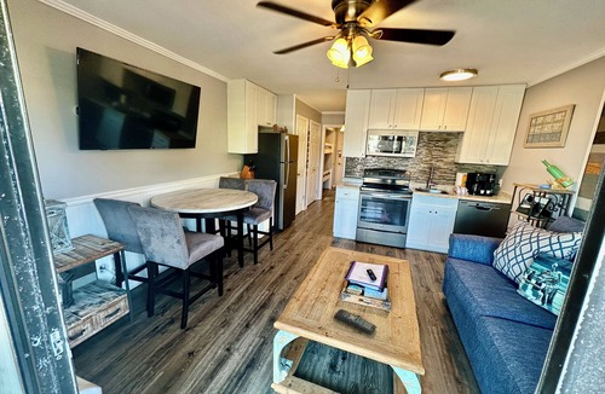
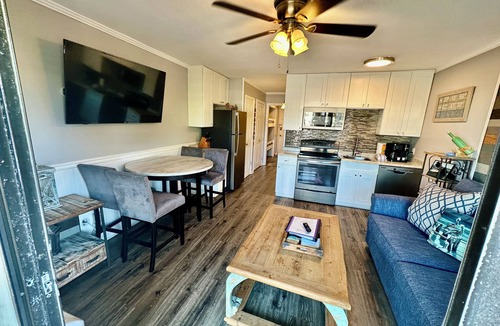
- remote control (353, 320)
